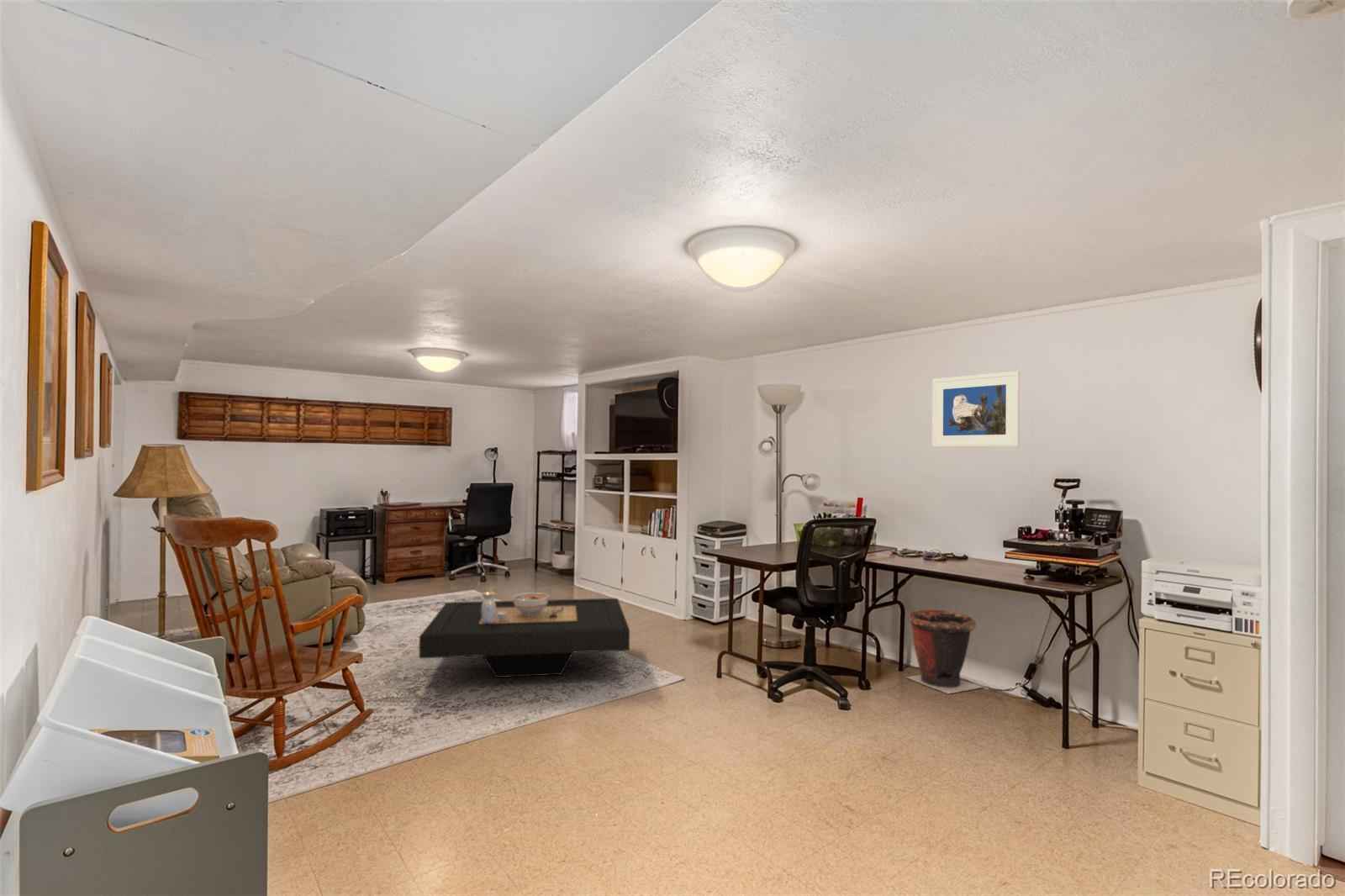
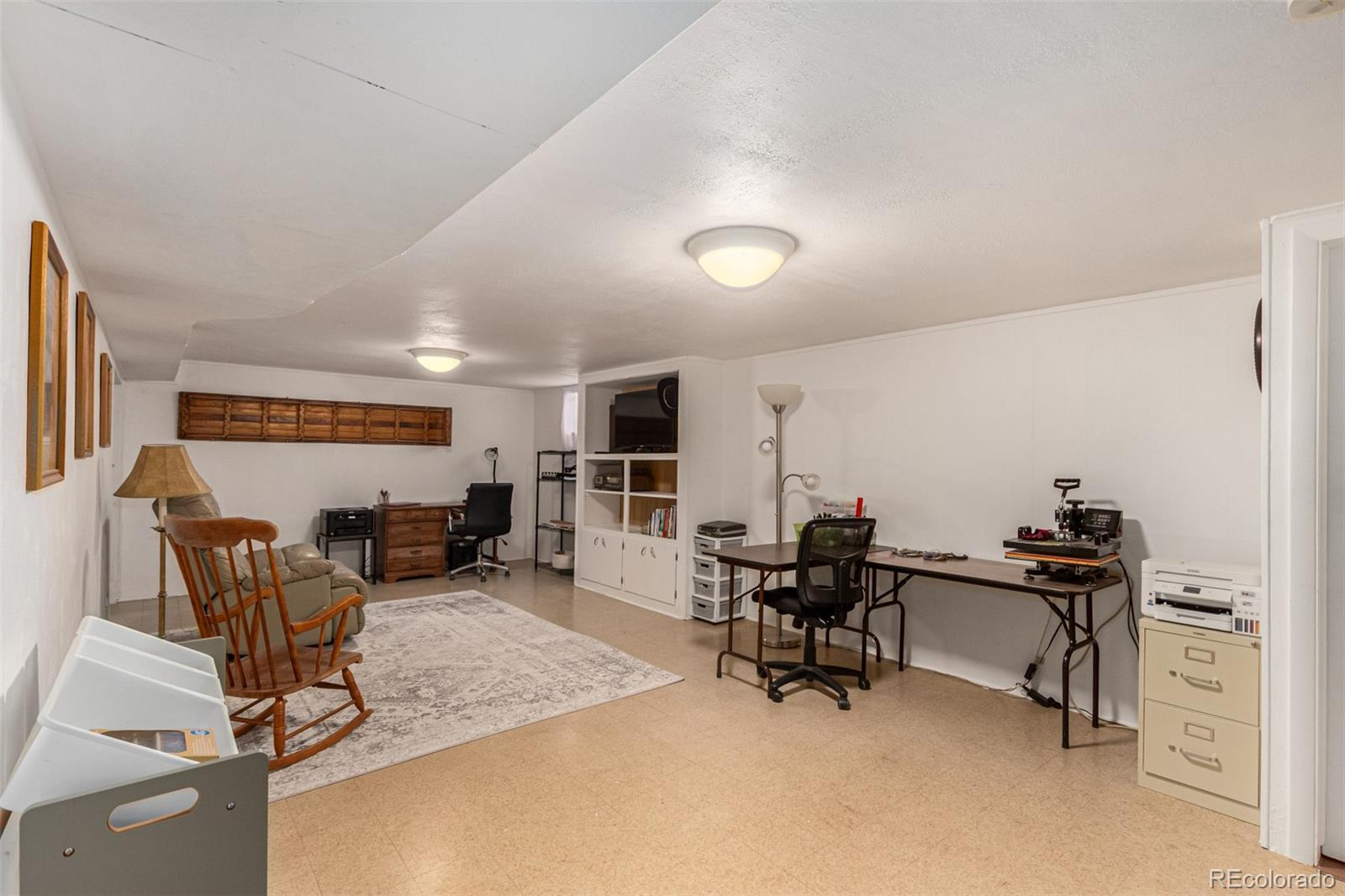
- coffee table (530, 627)
- waste bin (940, 646)
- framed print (973, 411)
